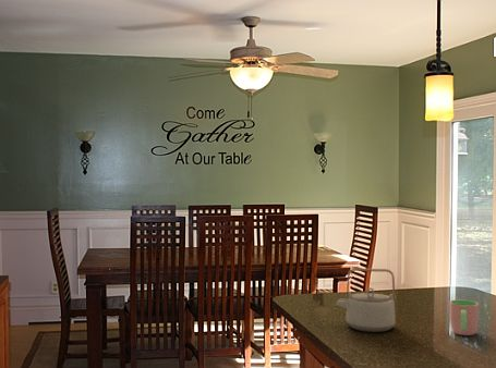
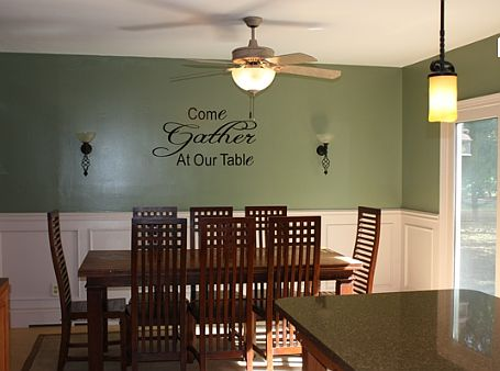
- teapot (365, 297)
- cup (463, 318)
